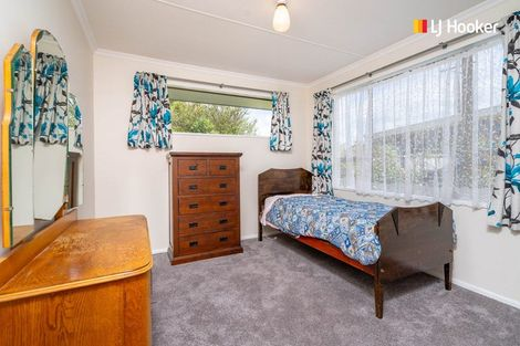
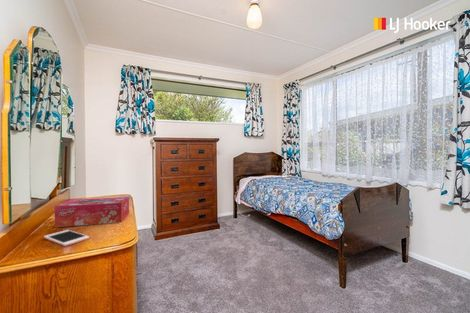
+ tissue box (95, 210)
+ cell phone (66, 237)
